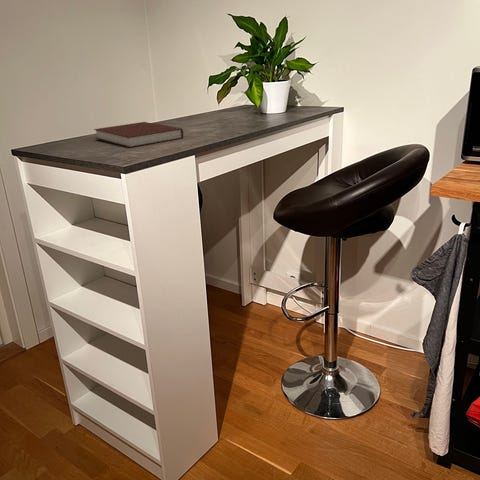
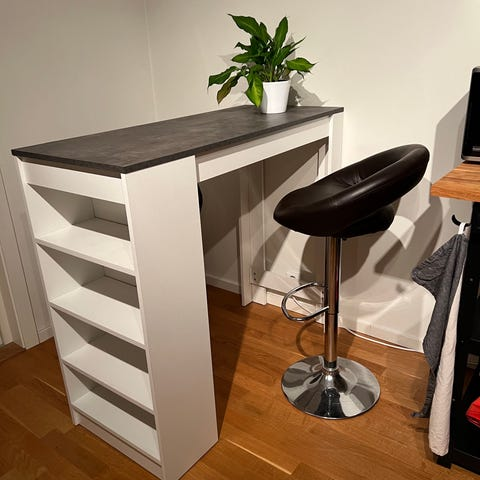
- notebook (137, 133)
